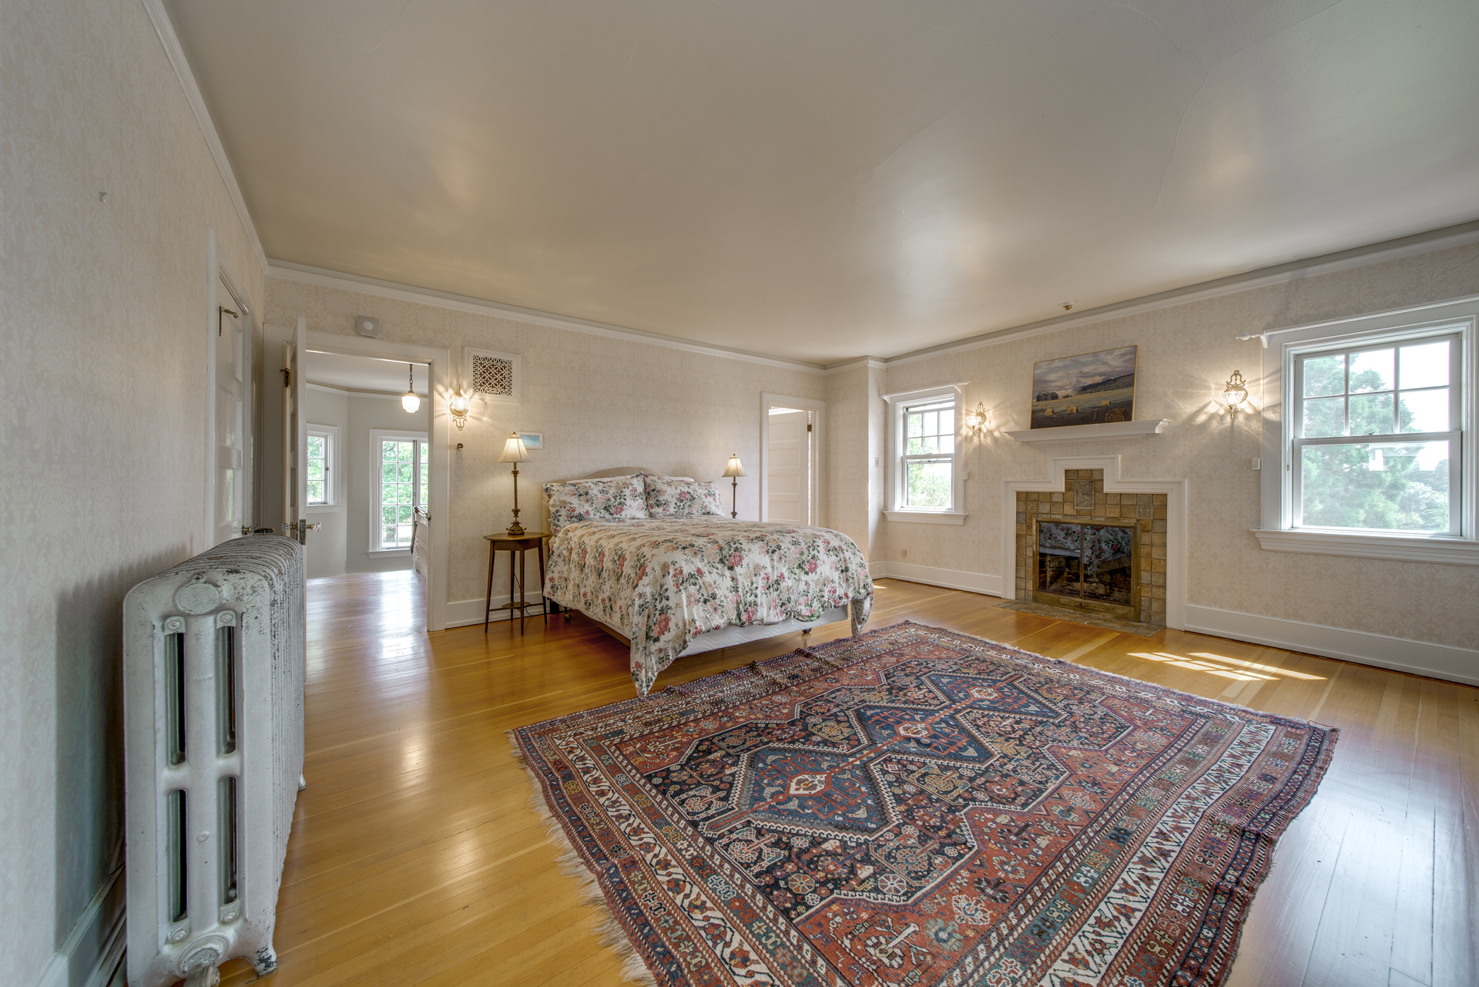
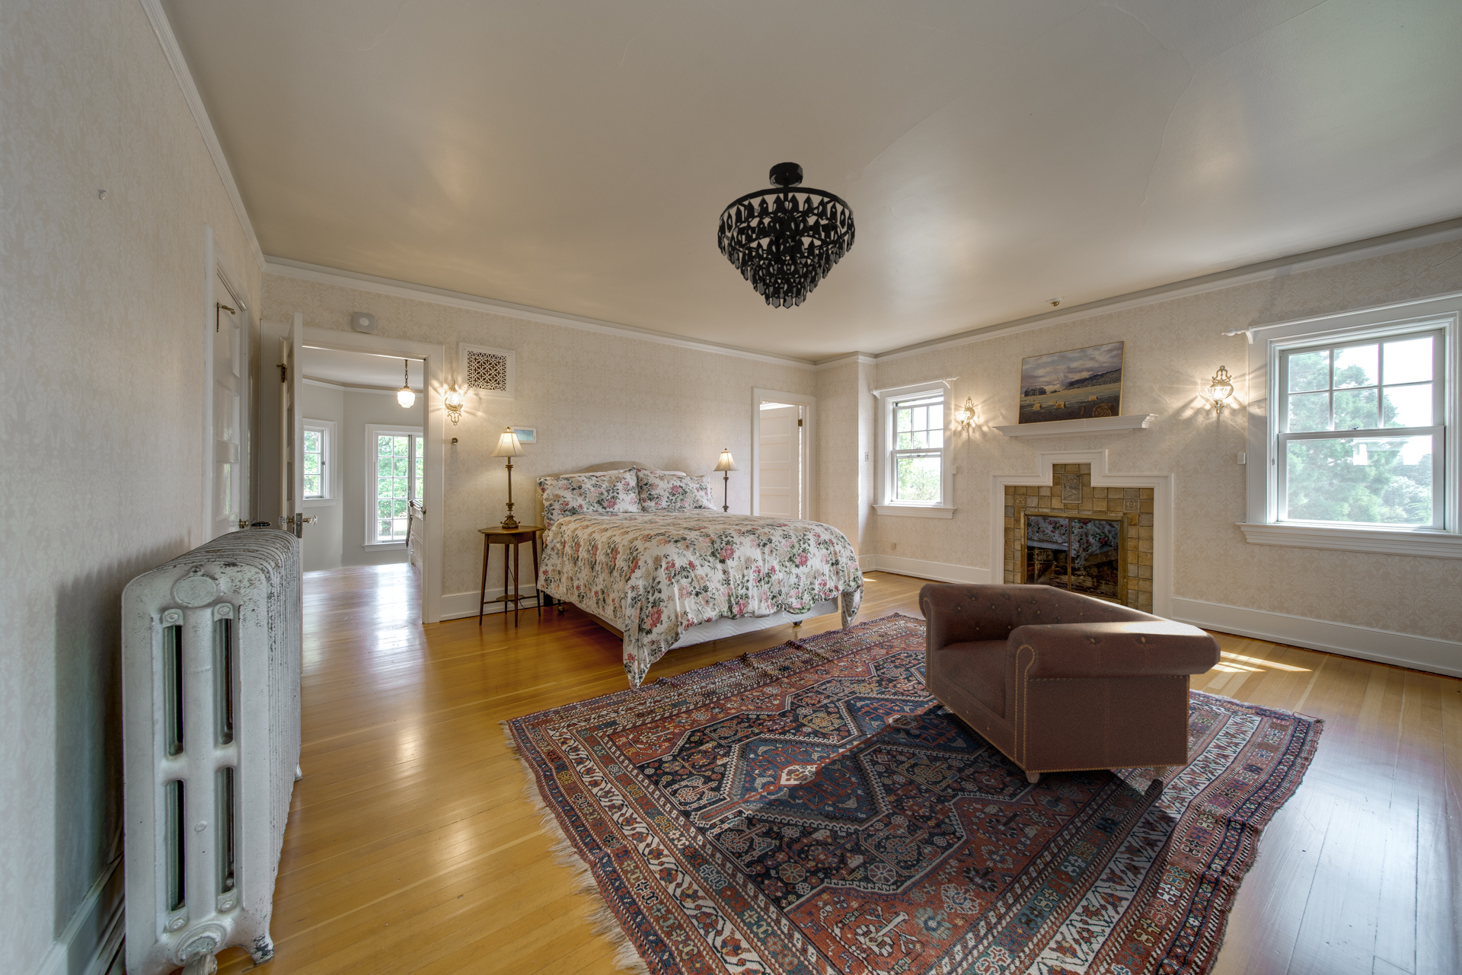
+ armchair (1044, 667)
+ chandelier (785, 237)
